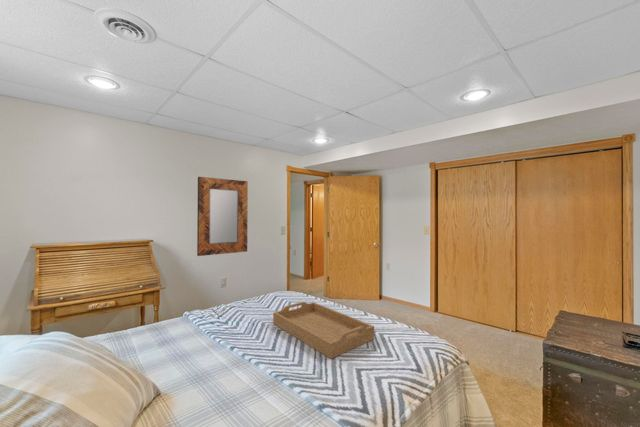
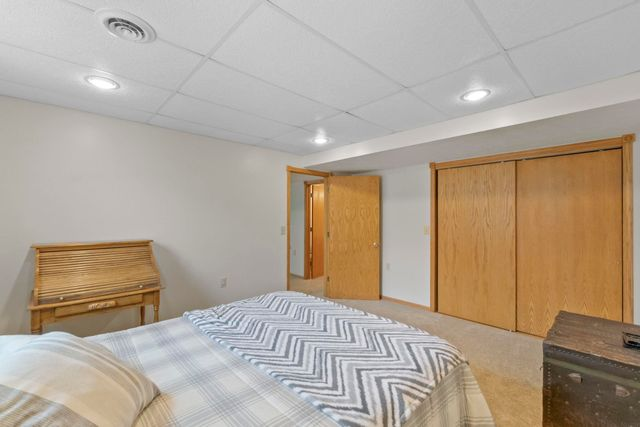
- home mirror (223, 216)
- serving tray (320, 323)
